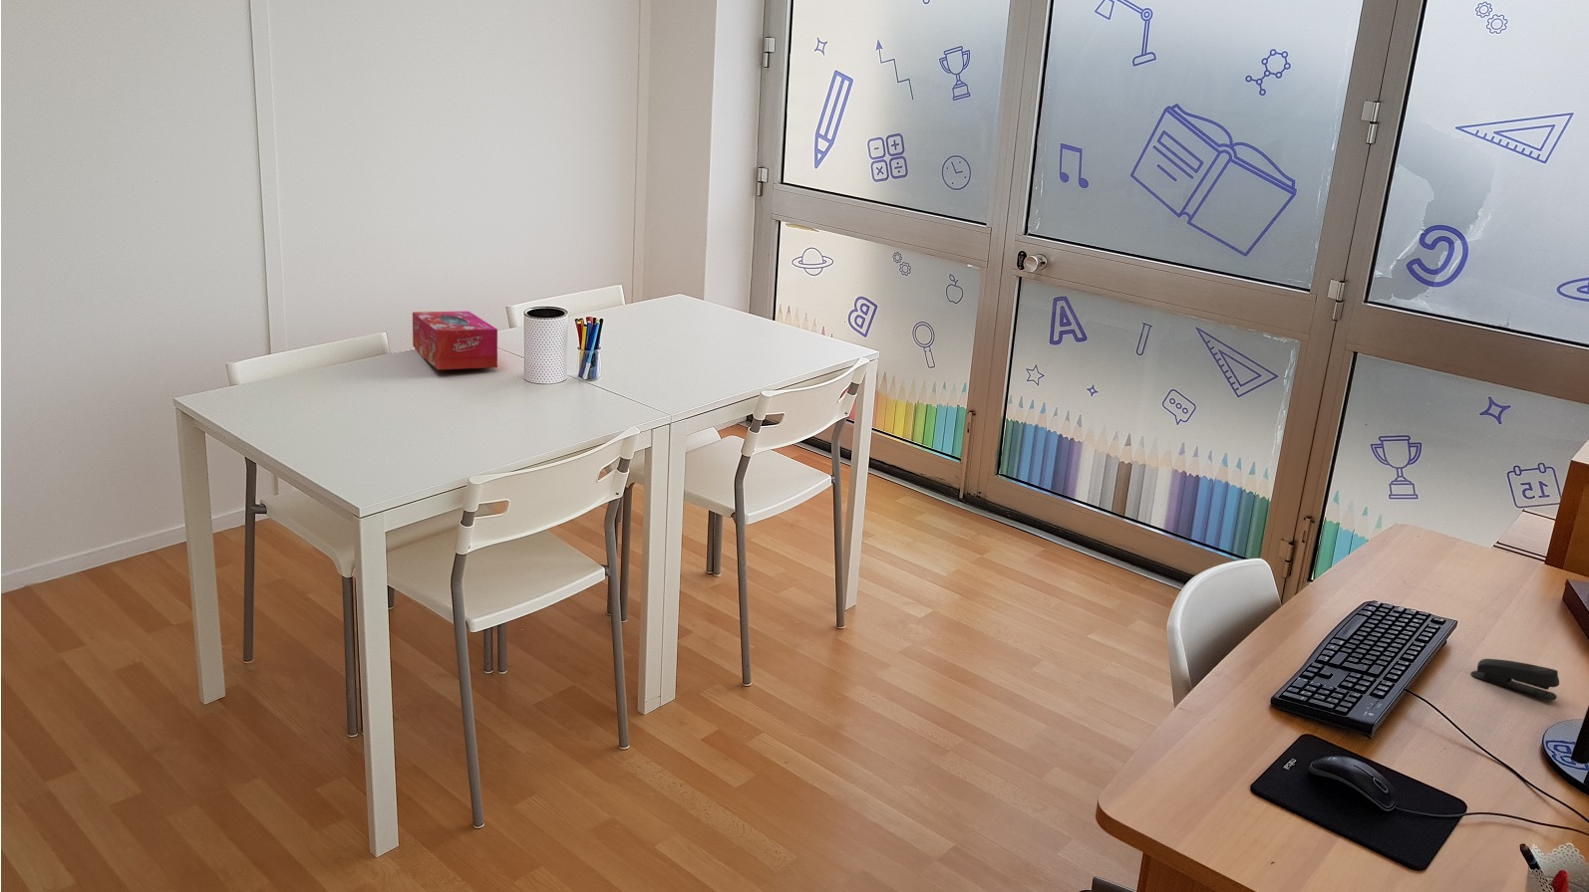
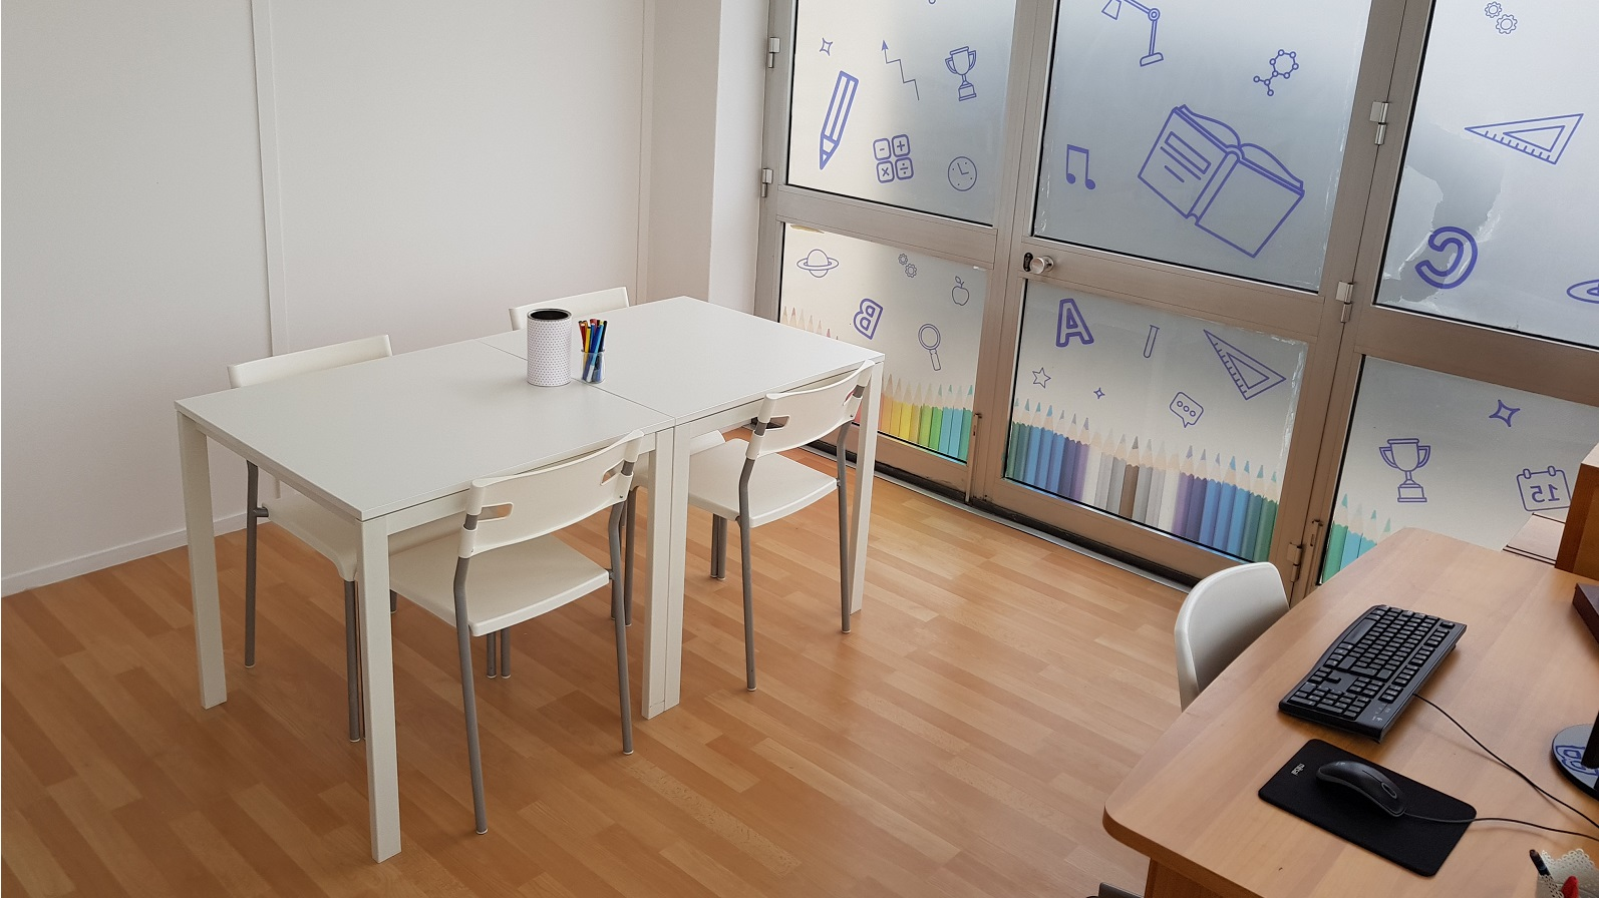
- stapler (1515, 673)
- tissue box (454, 338)
